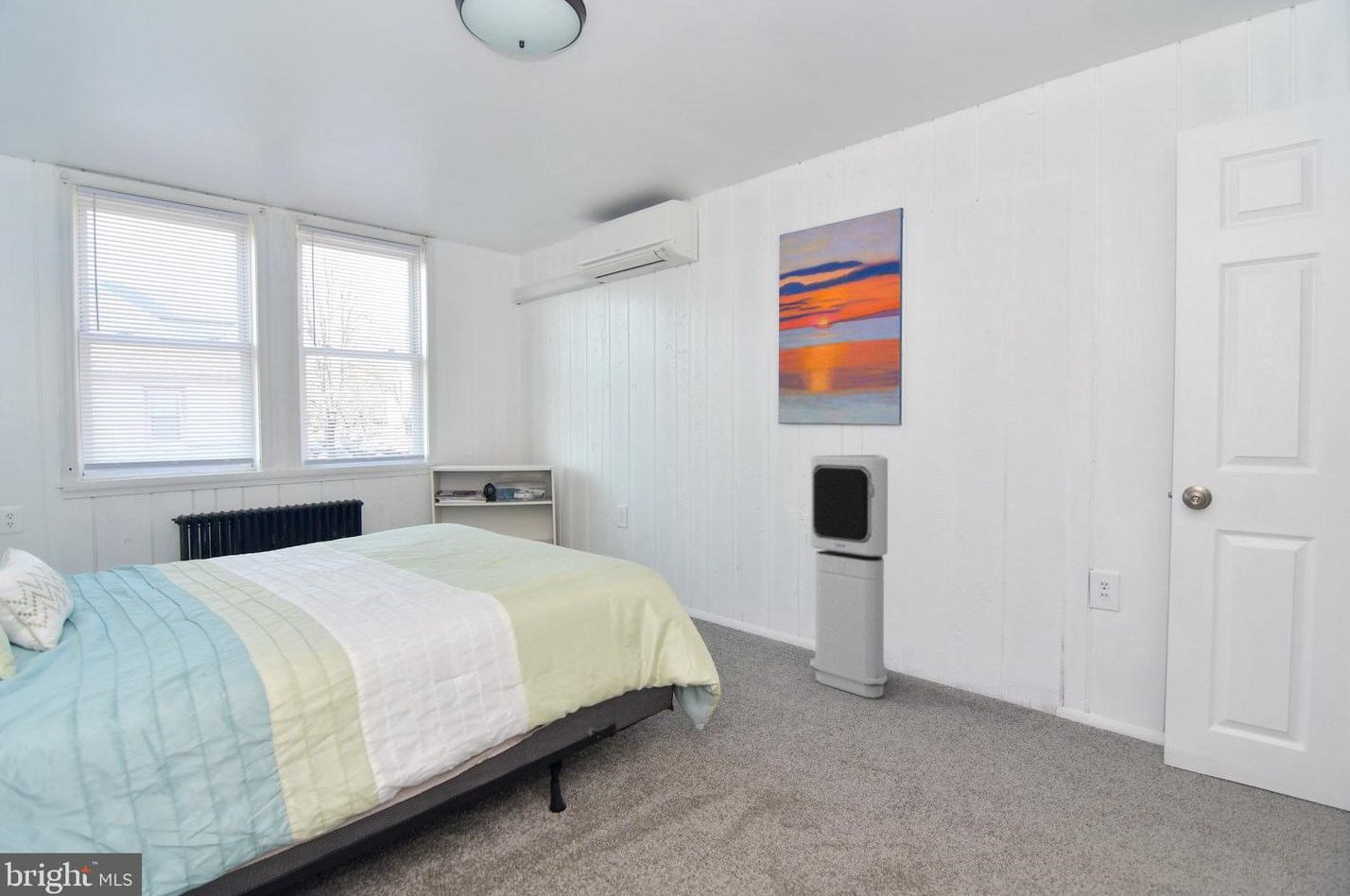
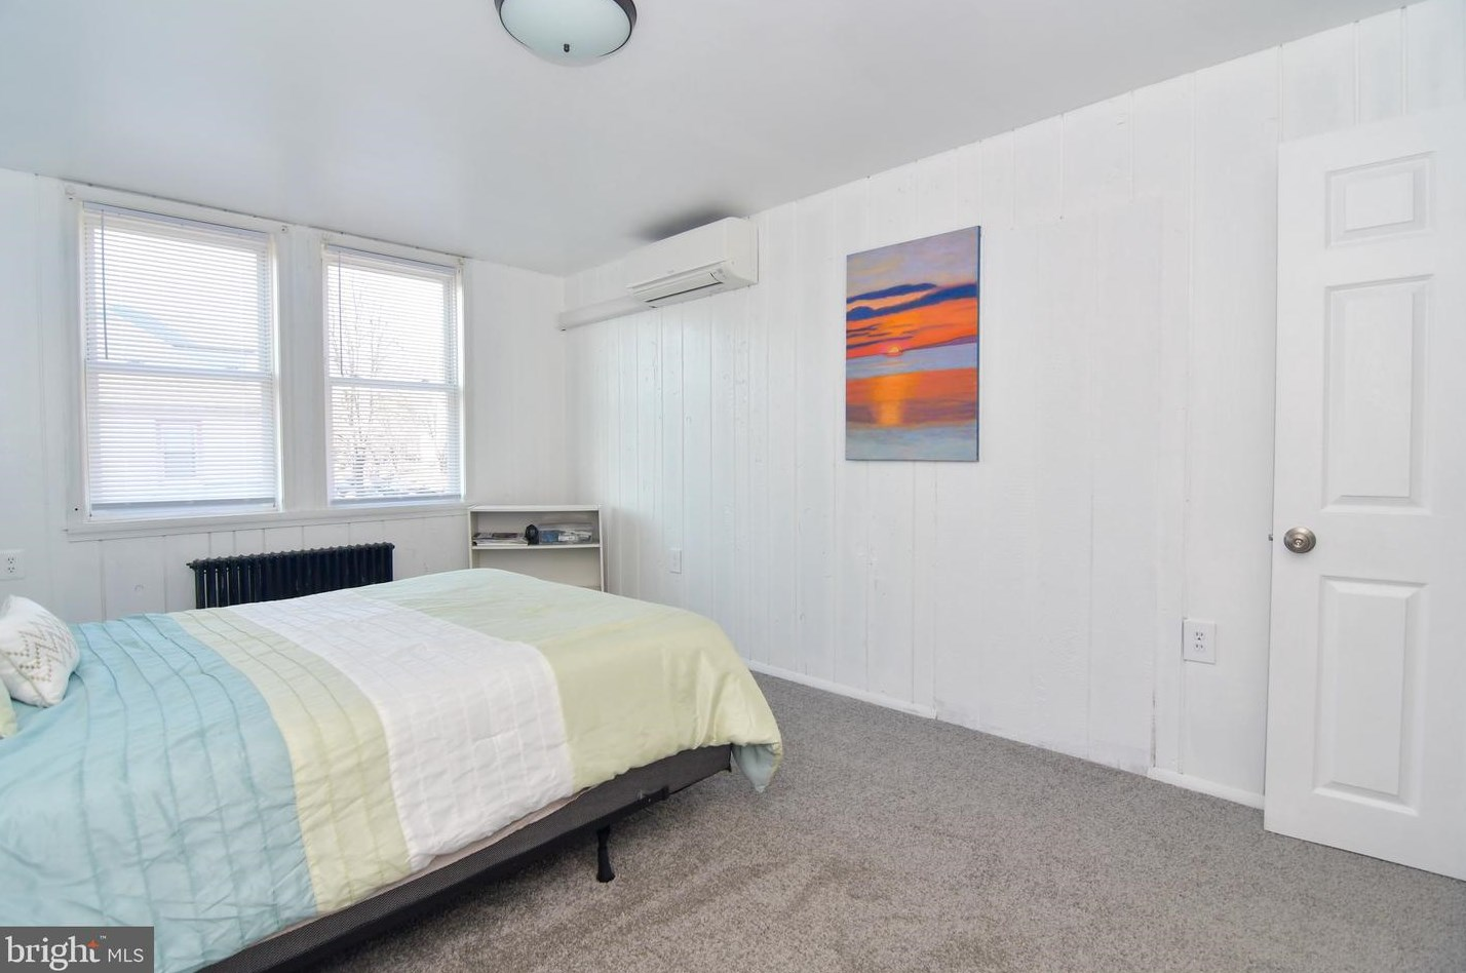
- air purifier (859, 568)
